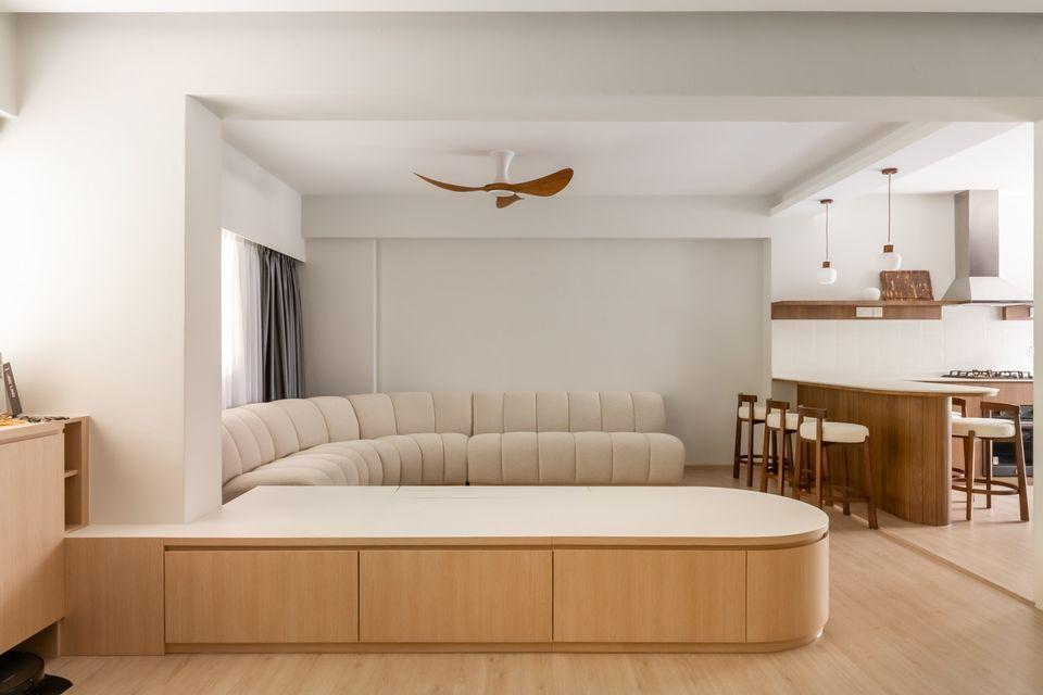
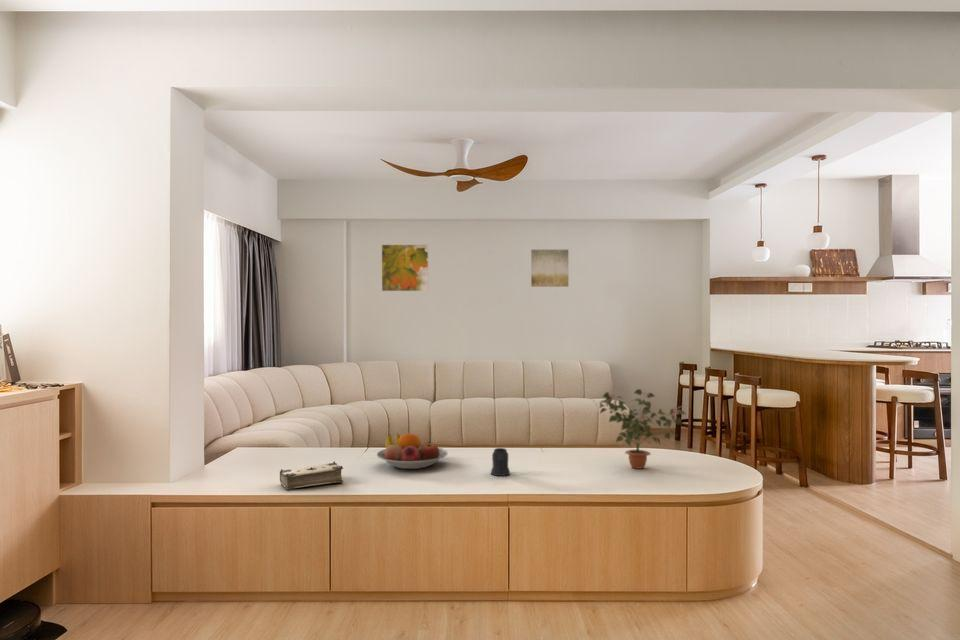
+ mug (500, 462)
+ book (311, 474)
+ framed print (405, 267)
+ potted plant (638, 427)
+ wall art (549, 268)
+ fruit bowl (412, 450)
